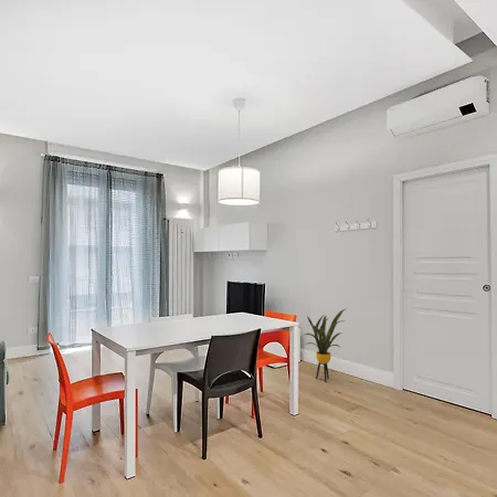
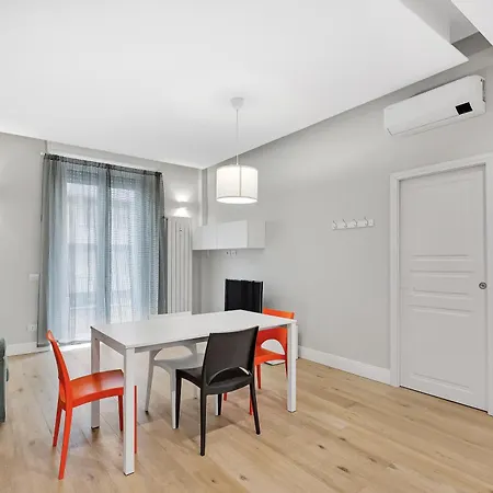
- house plant (327, 345)
